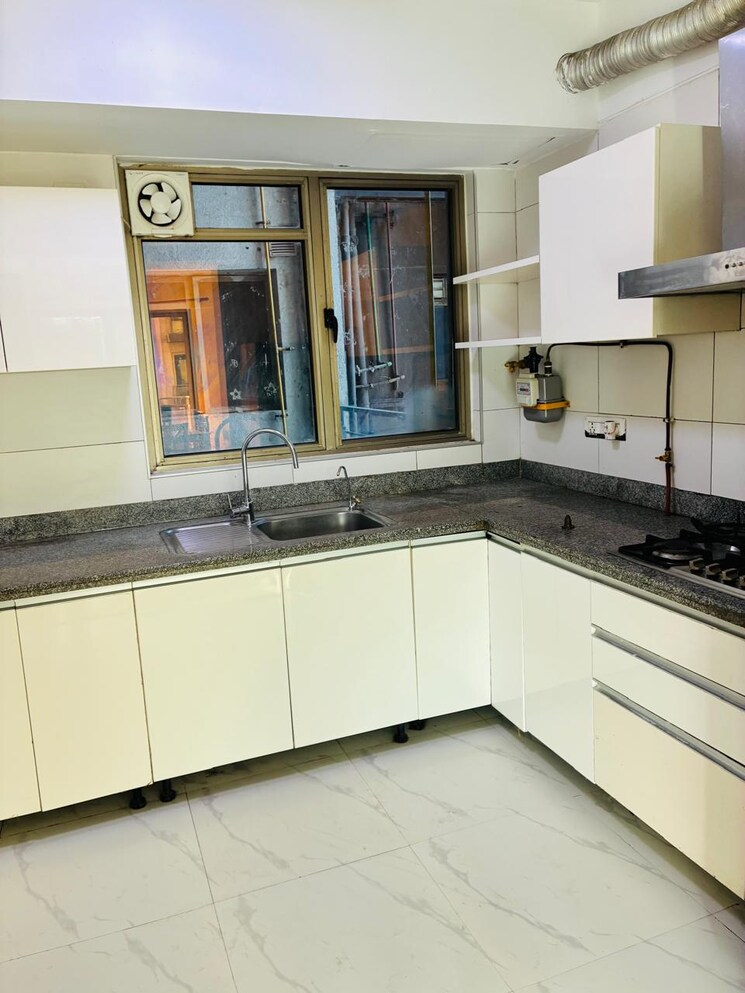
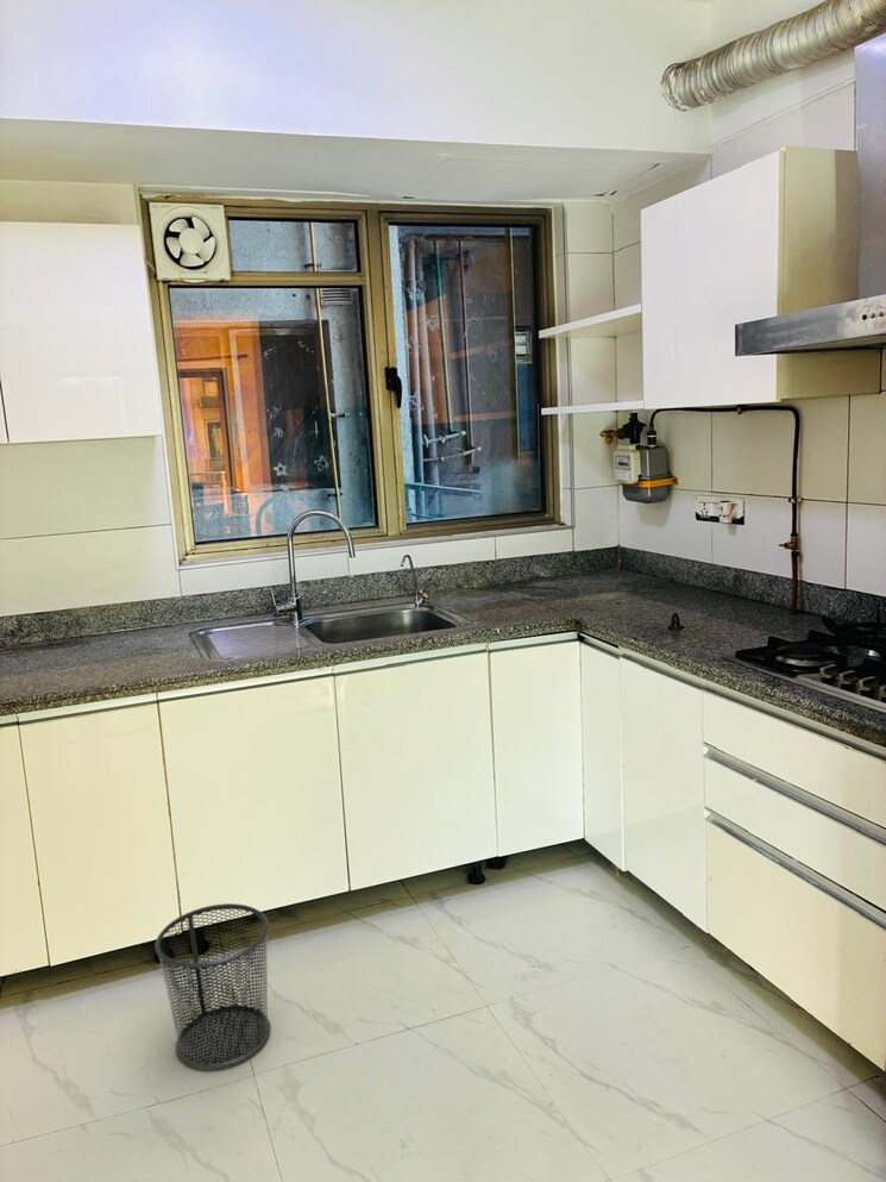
+ waste bin (218, 984)
